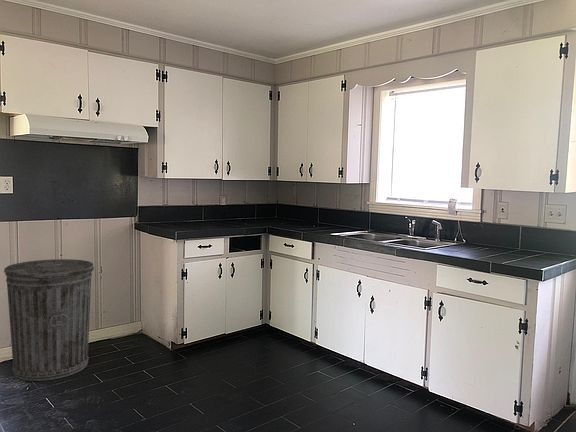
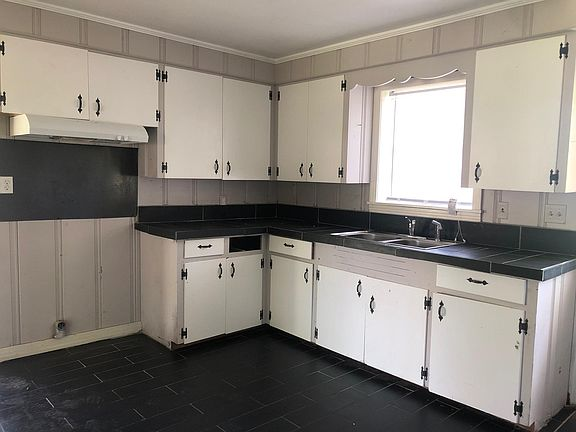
- trash can (51, 316)
